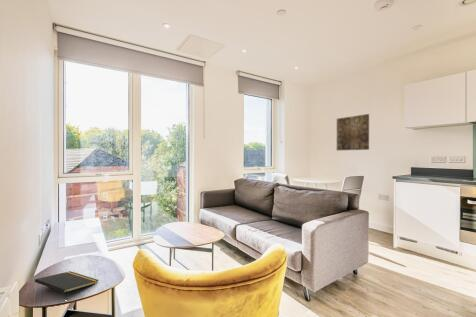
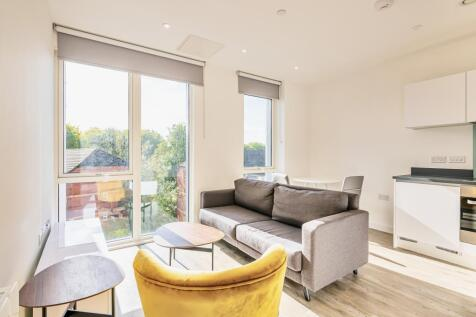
- wall art (351, 133)
- notepad (67, 281)
